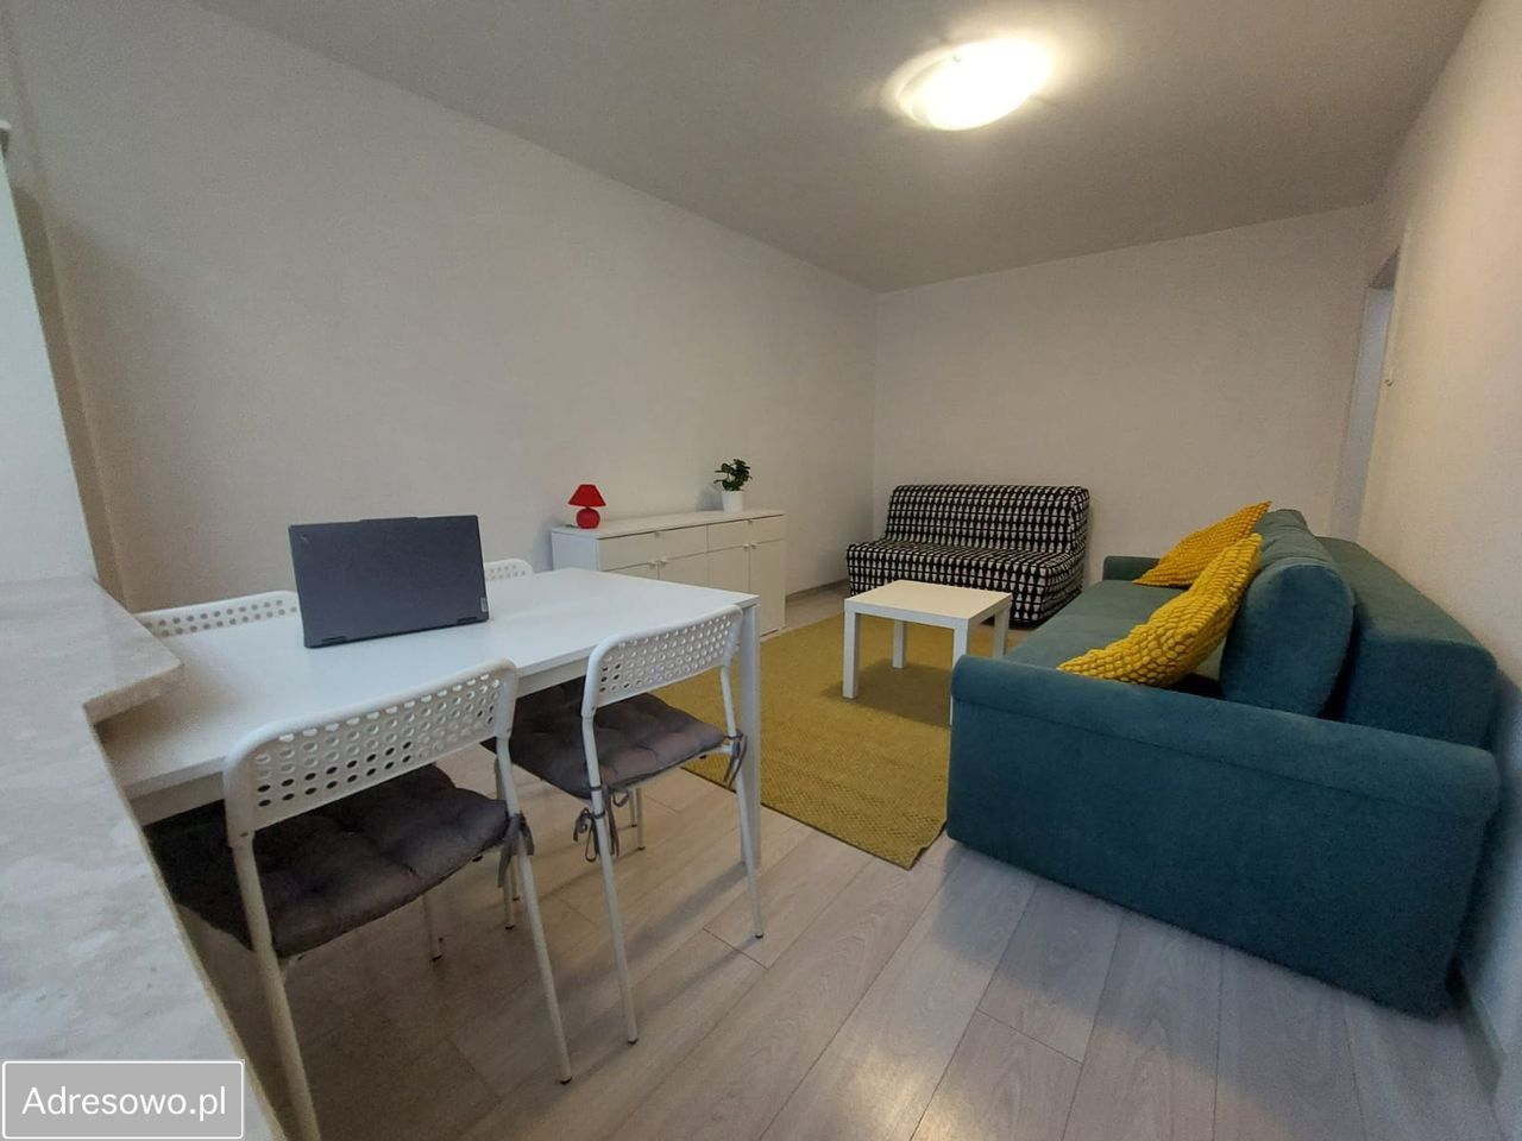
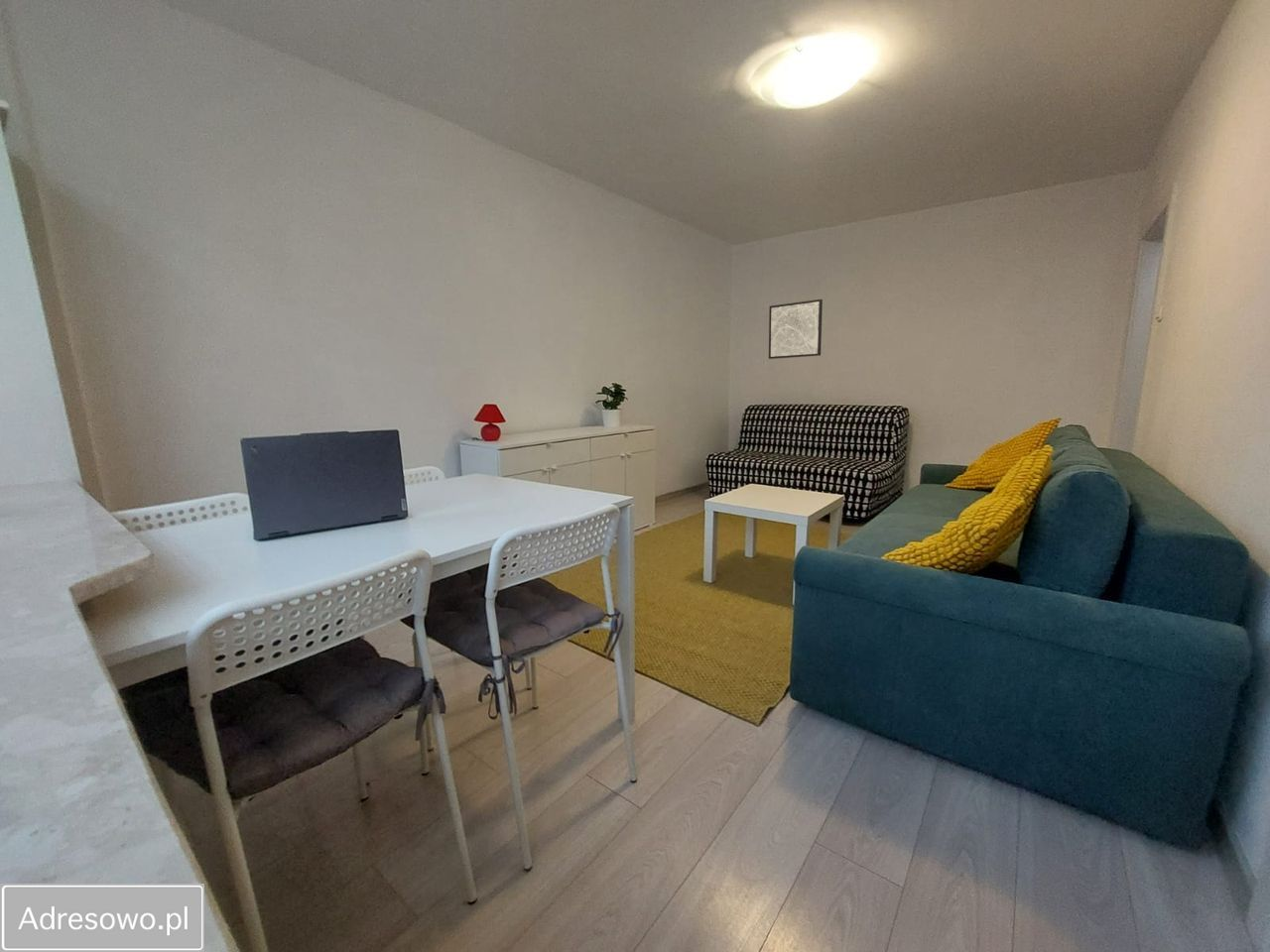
+ wall art (794, 330)
